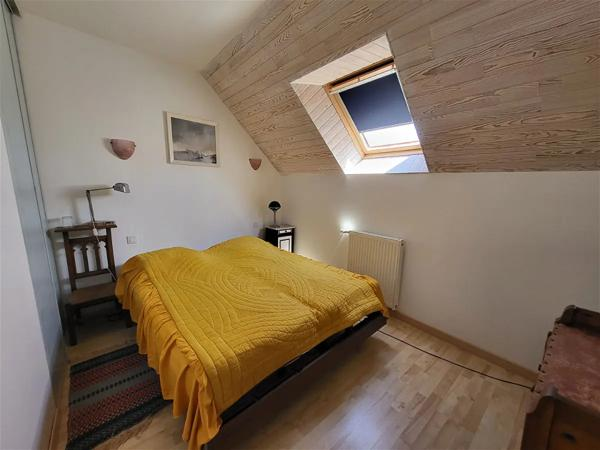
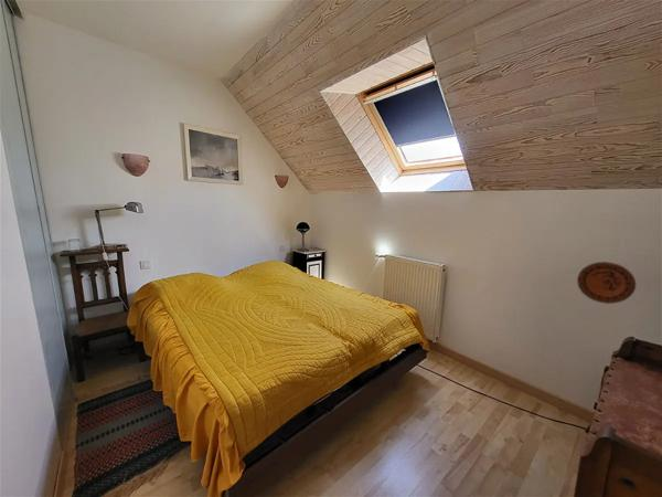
+ decorative plate (605, 282)
